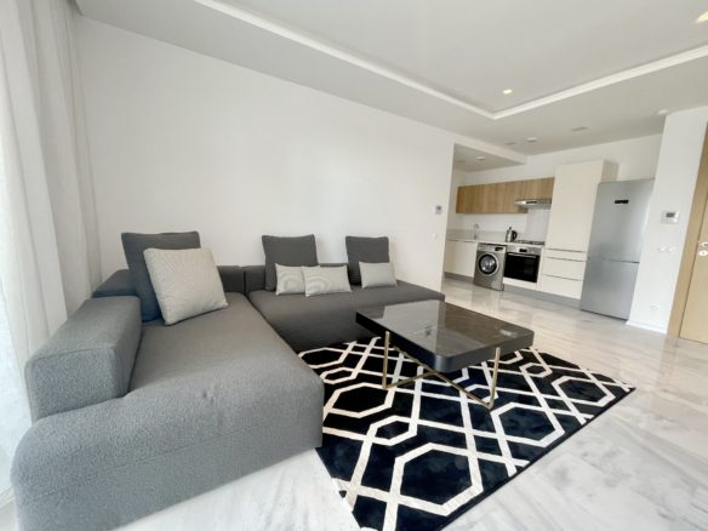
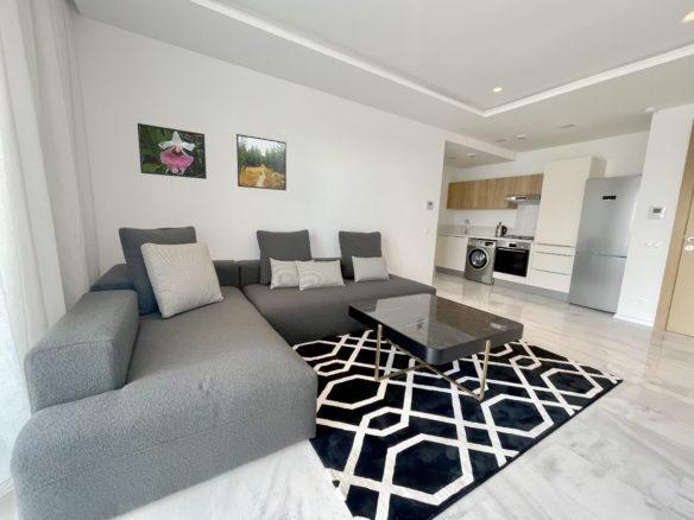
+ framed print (174, 152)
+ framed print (263, 163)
